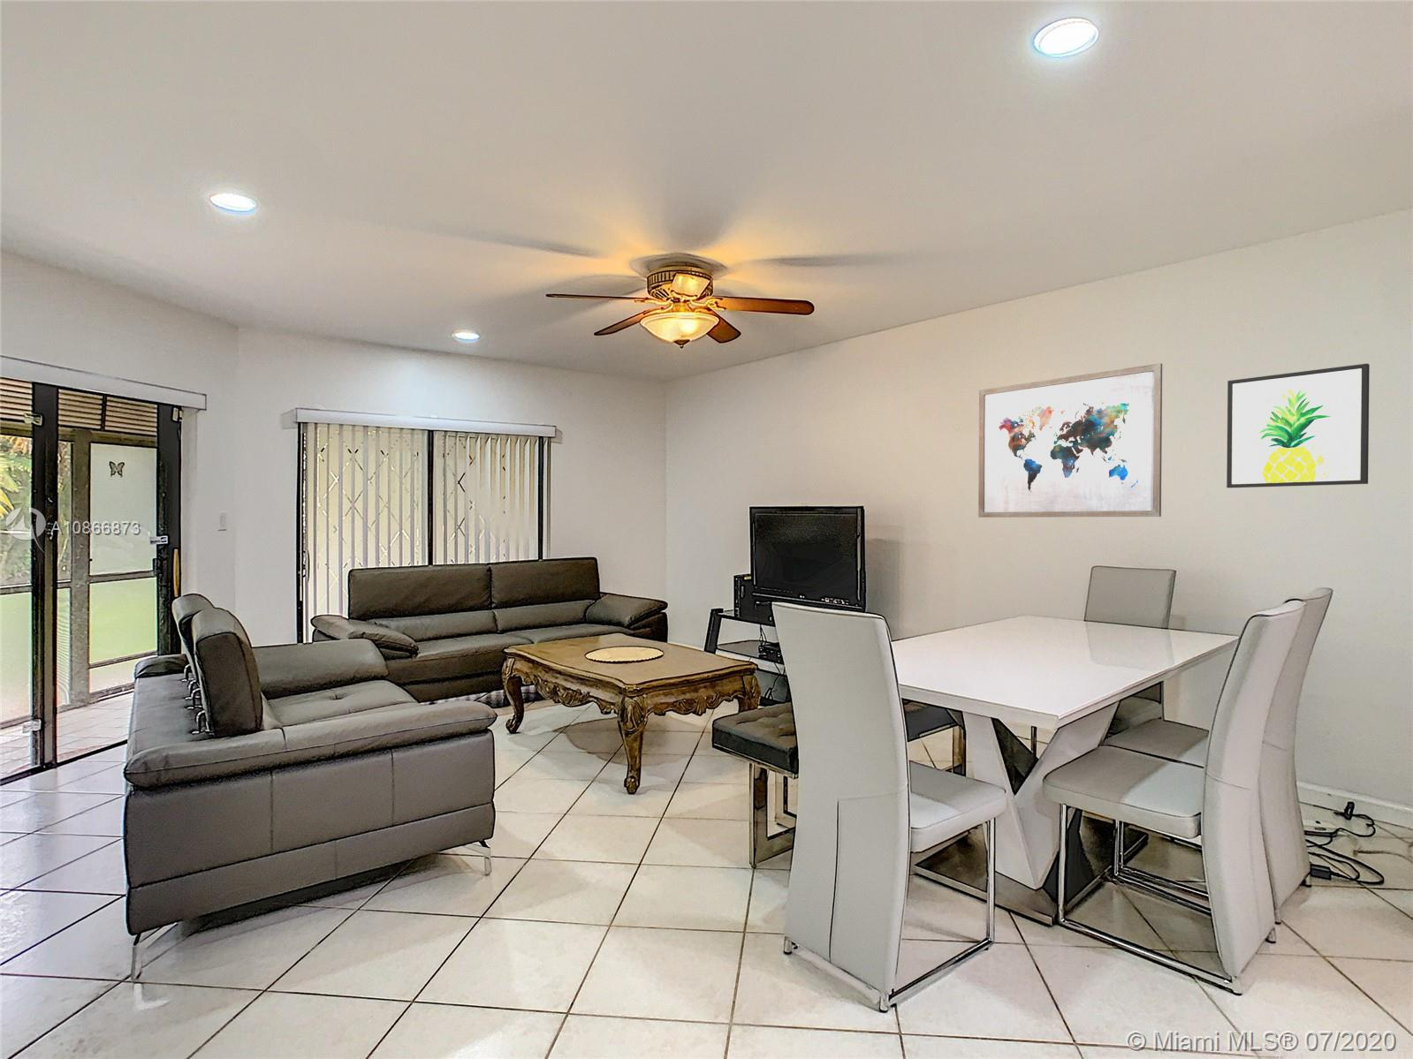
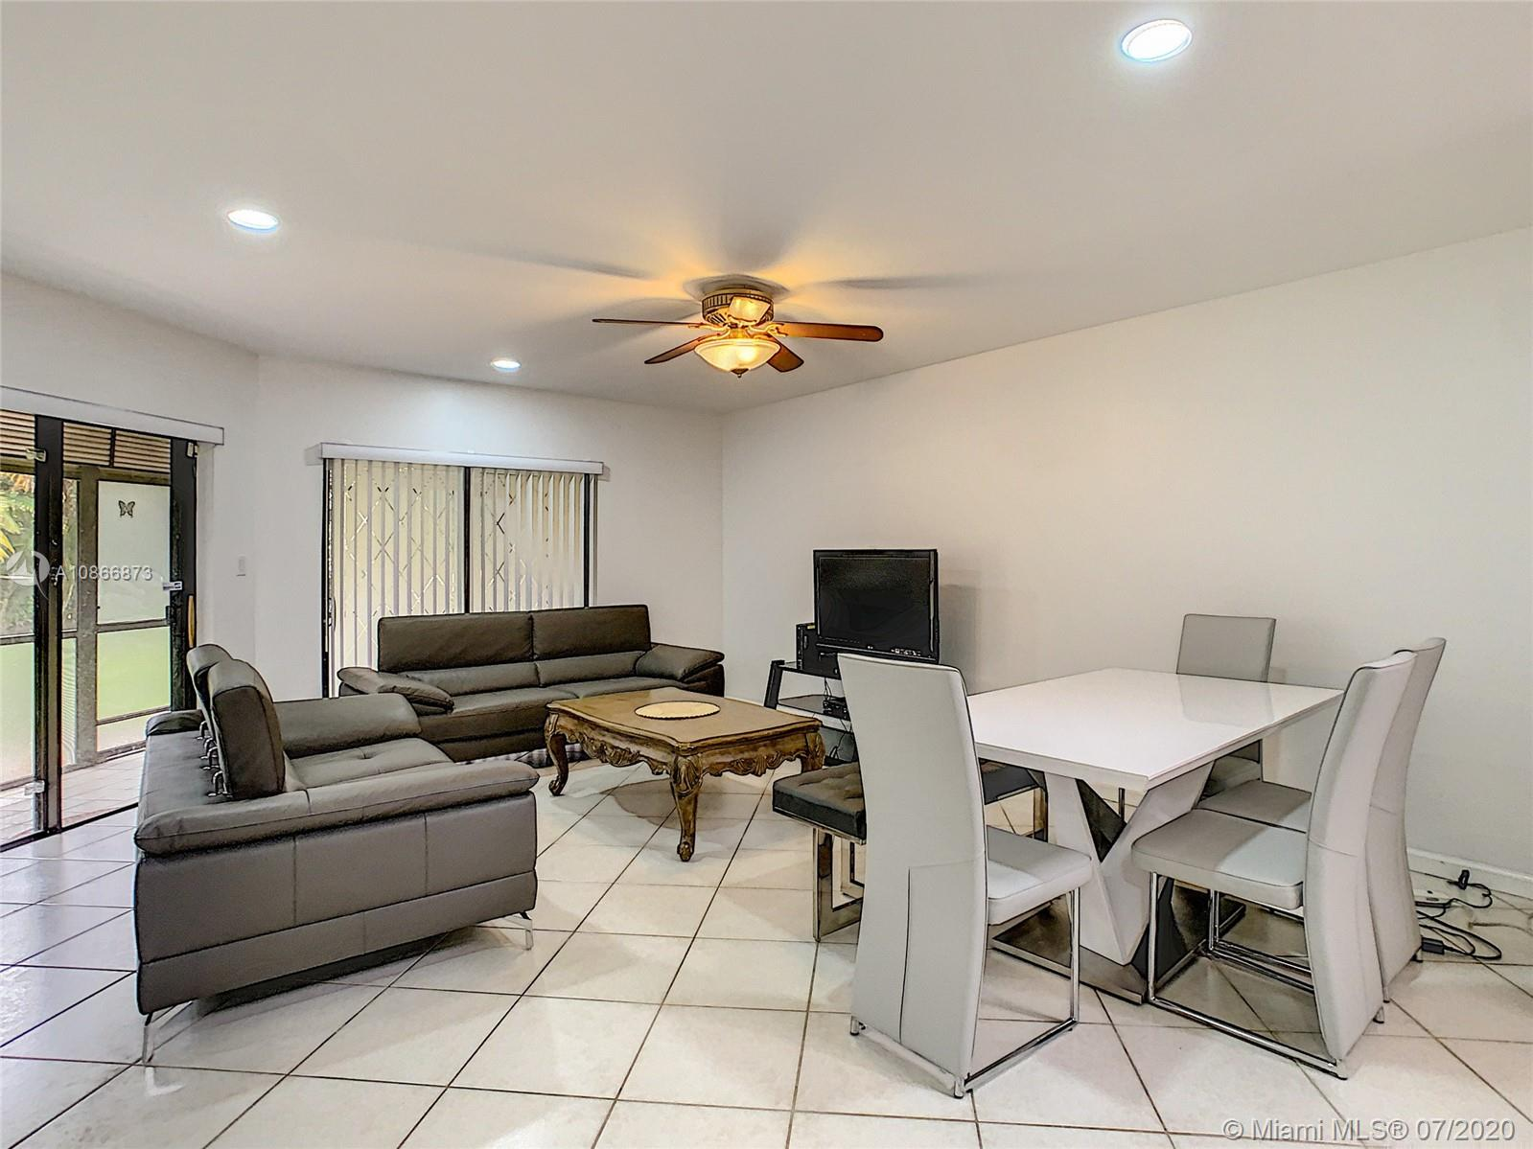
- wall art (1294, 429)
- wall art (1061, 447)
